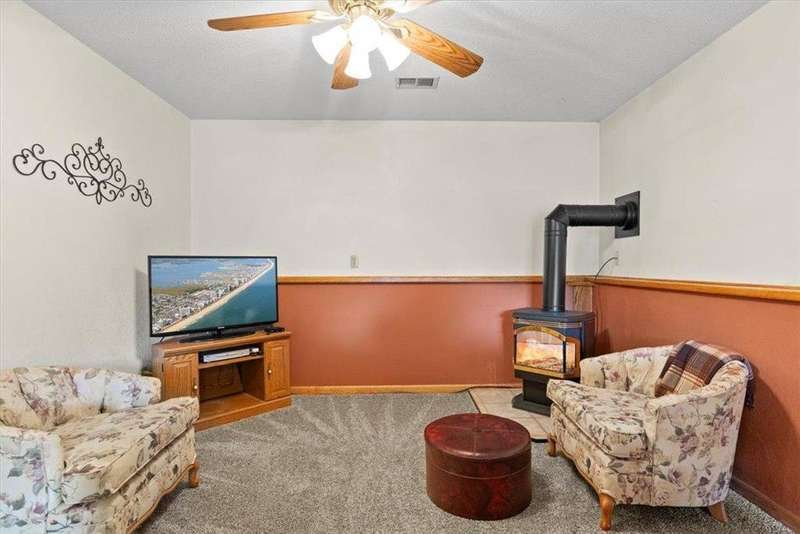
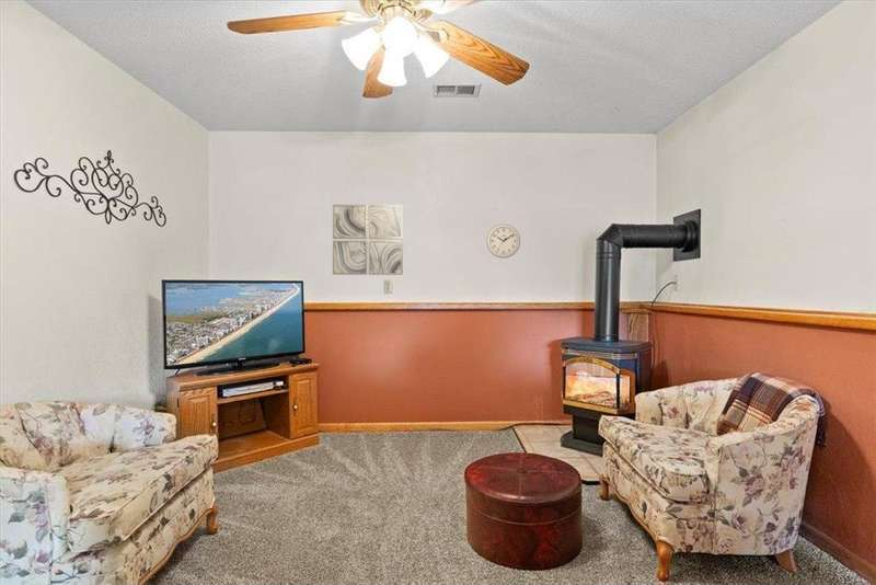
+ wall clock (503, 241)
+ wall art (369, 238)
